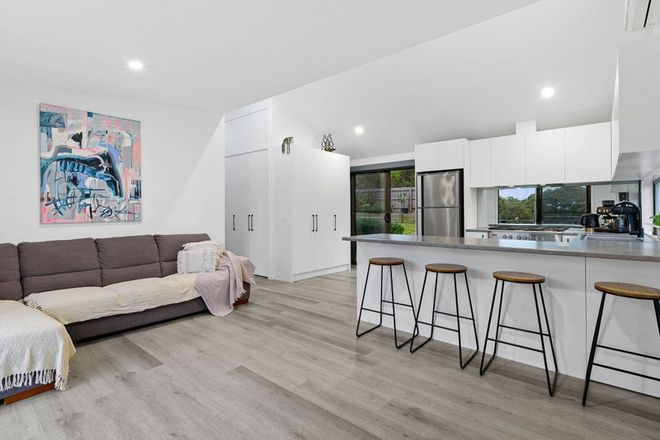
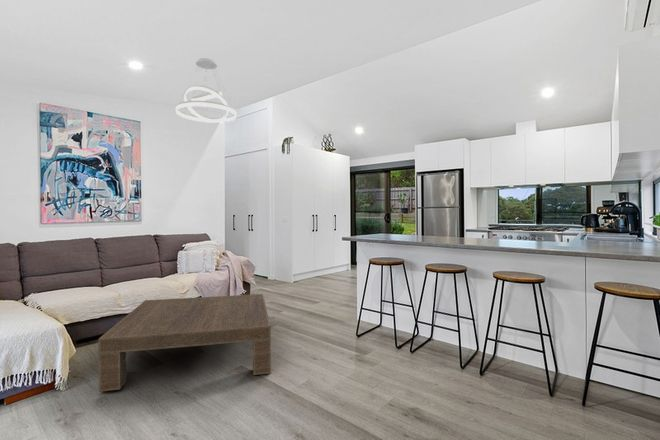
+ coffee table (199, 331)
+ pendant light (206, 89)
